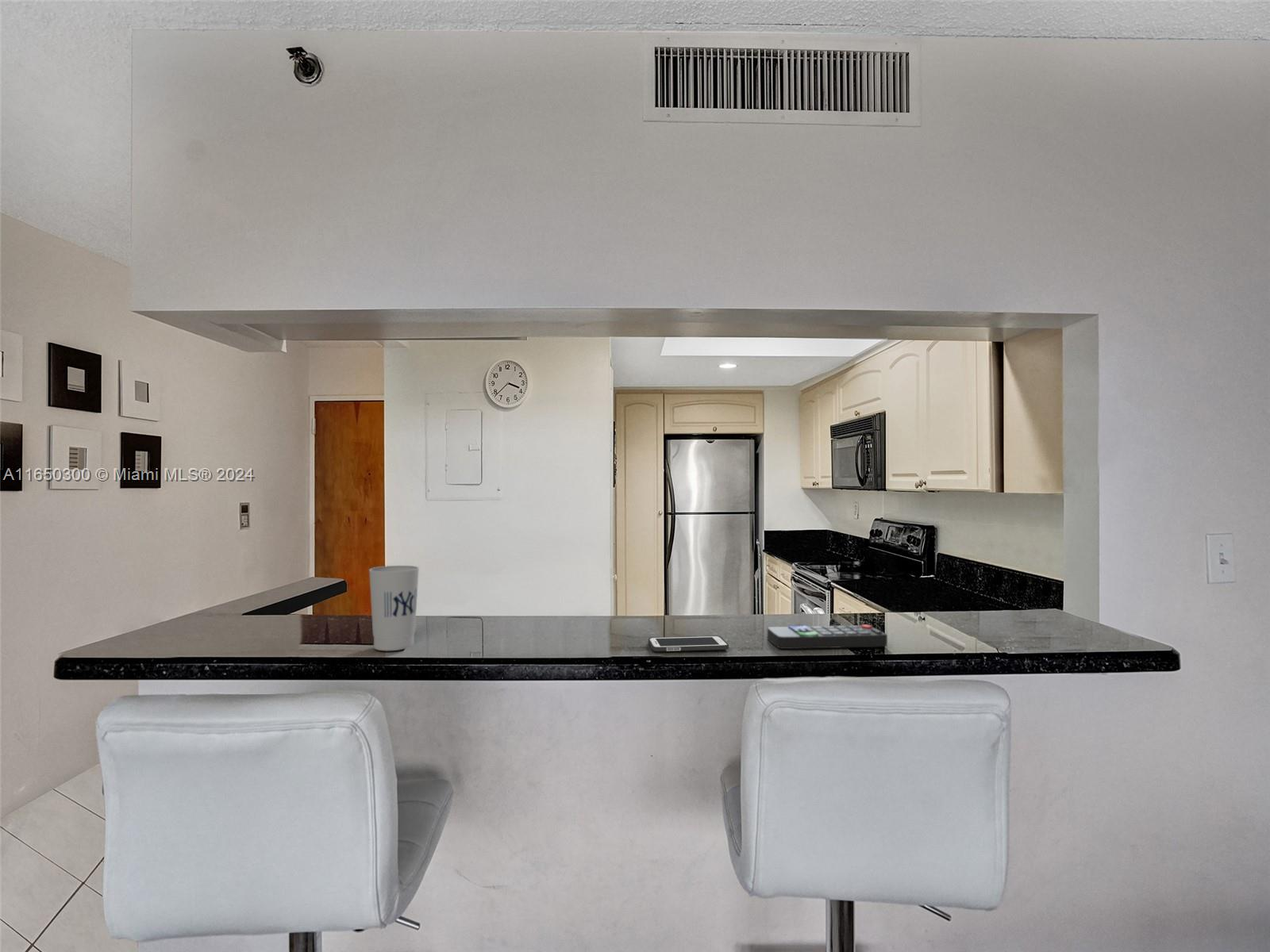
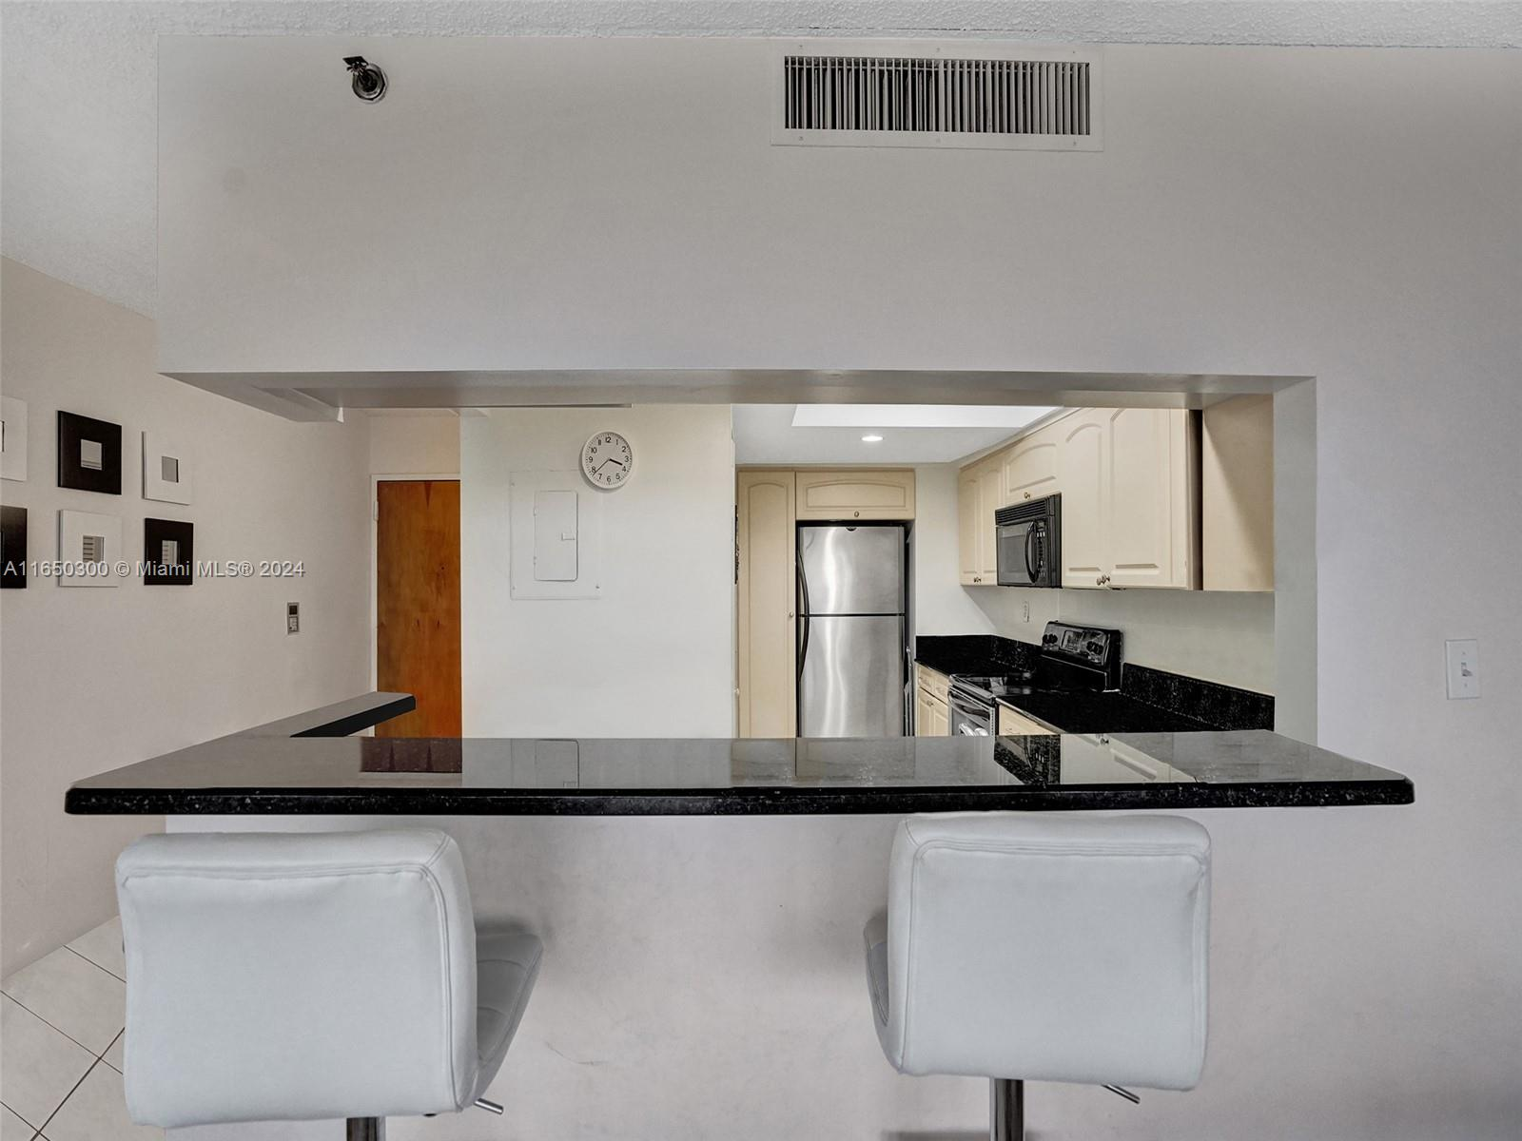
- remote control (826, 635)
- cup (394, 607)
- cell phone (687, 643)
